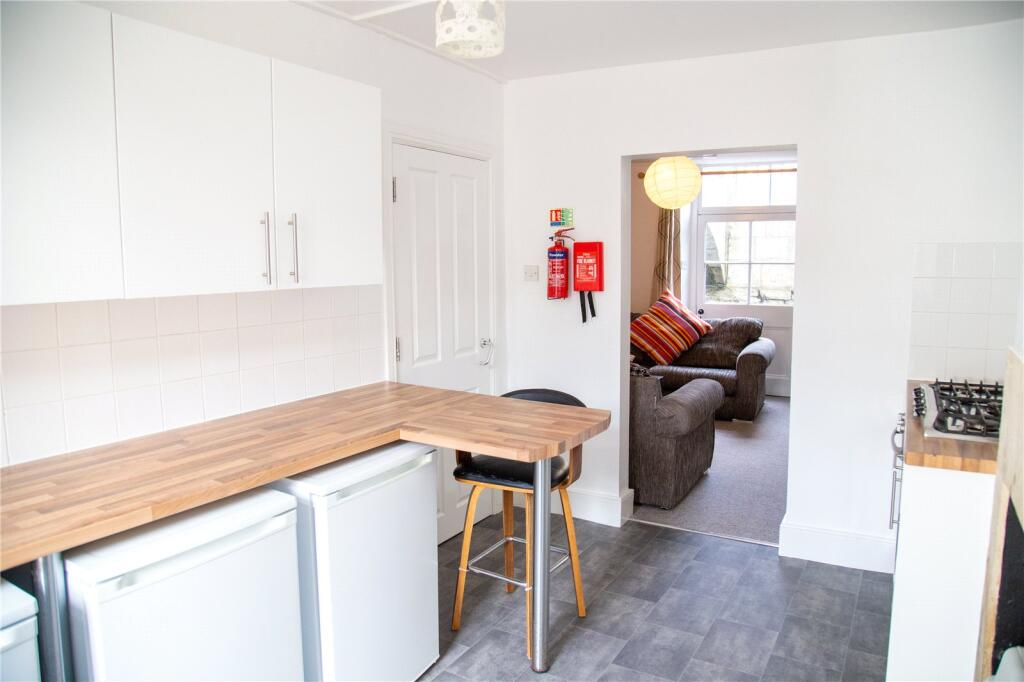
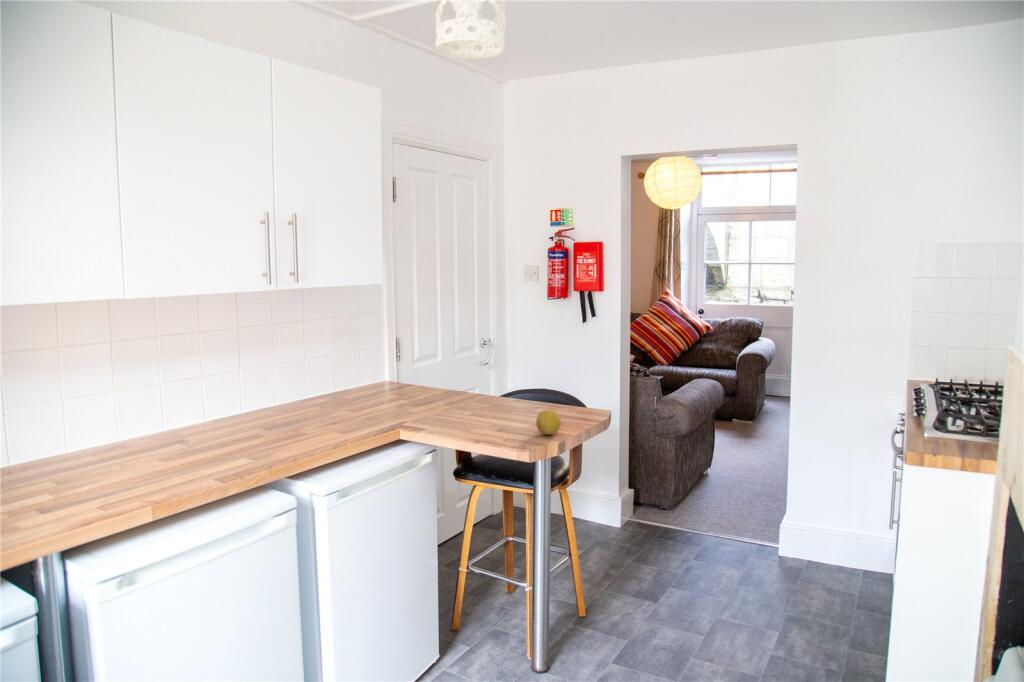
+ fruit (548, 422)
